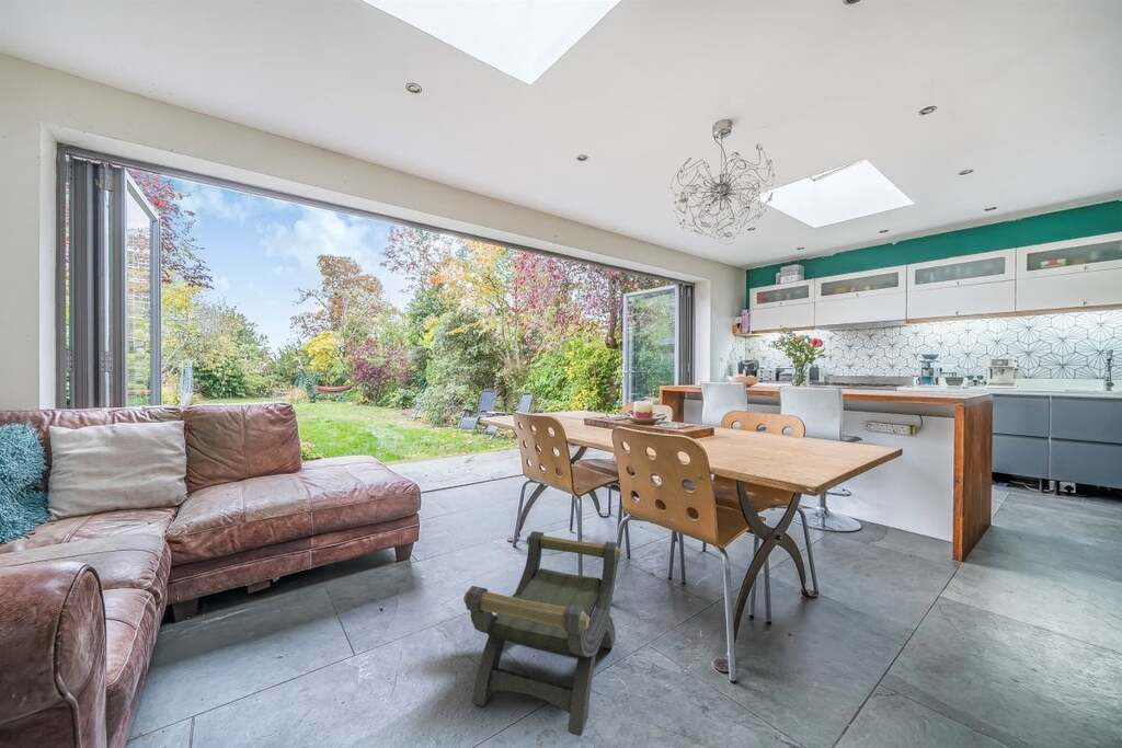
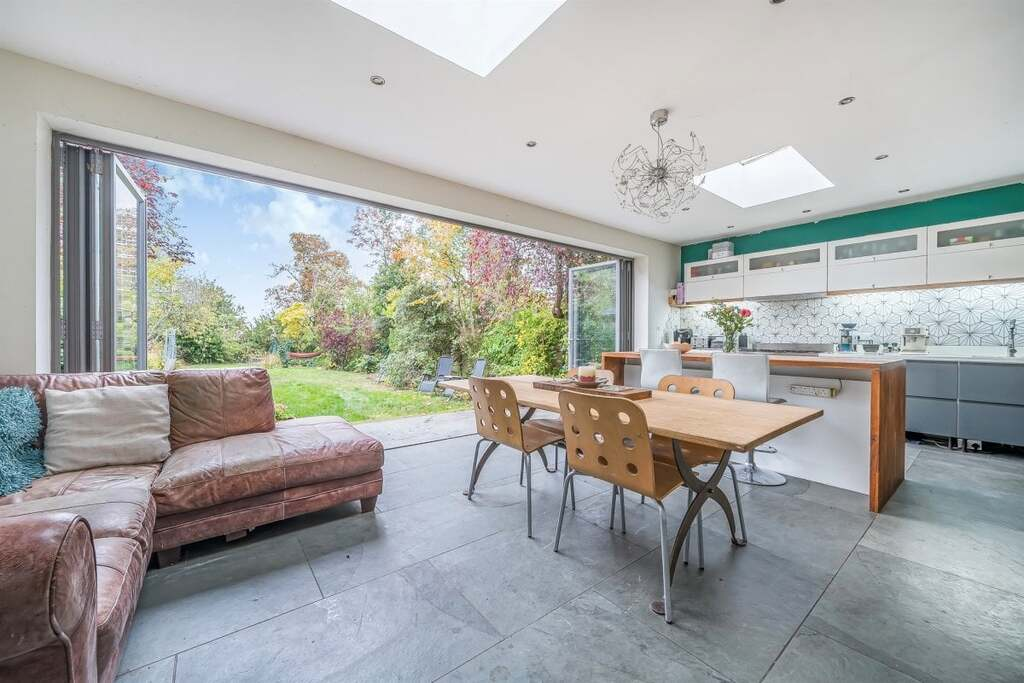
- stool (551, 615)
